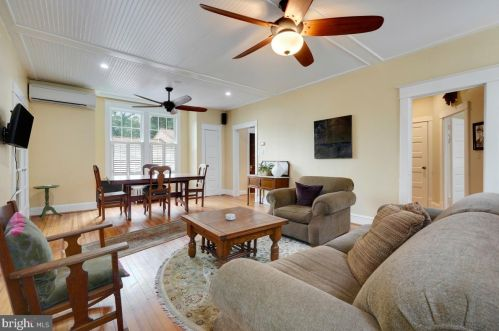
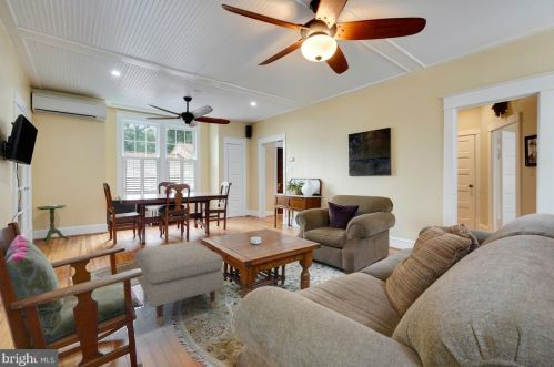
+ ottoman (178, 275)
